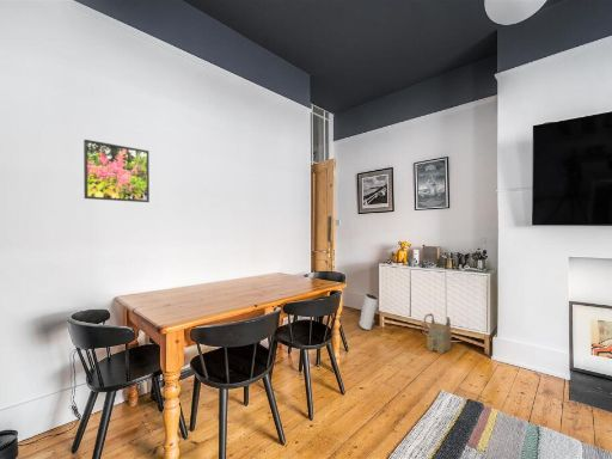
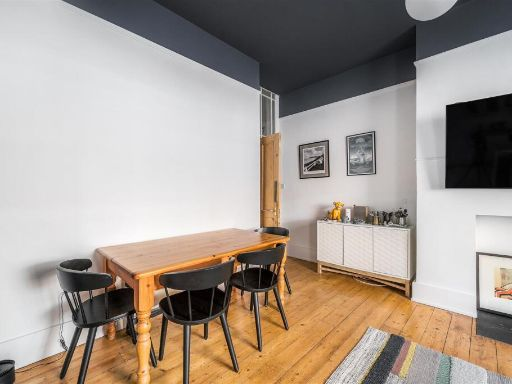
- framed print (118, 172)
- air purifier (368, 311)
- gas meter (436, 331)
